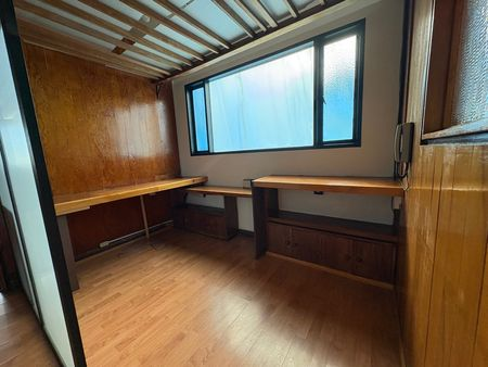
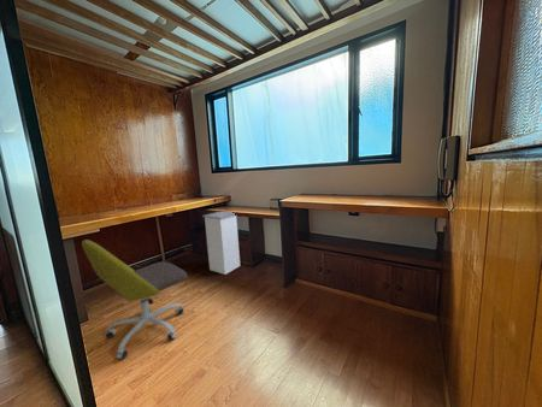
+ office chair (145, 281)
+ trash can (223, 241)
